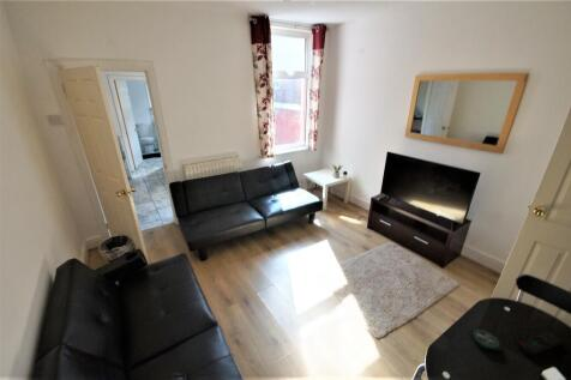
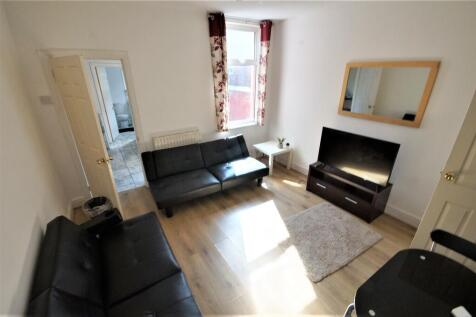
- remote control (540, 343)
- coaster (485, 339)
